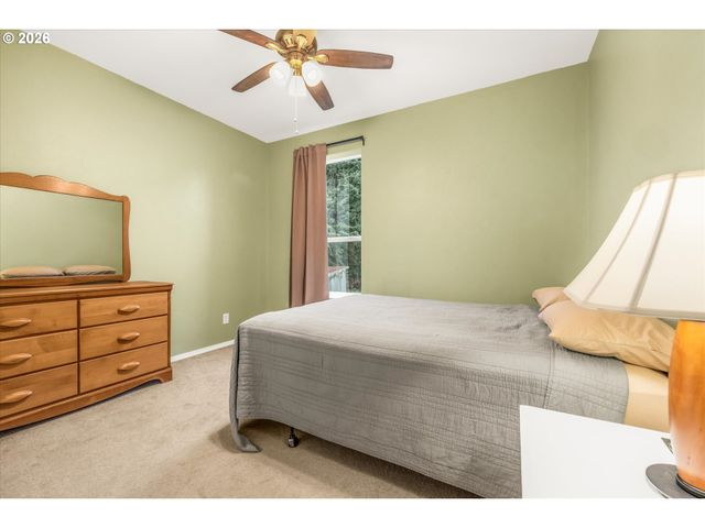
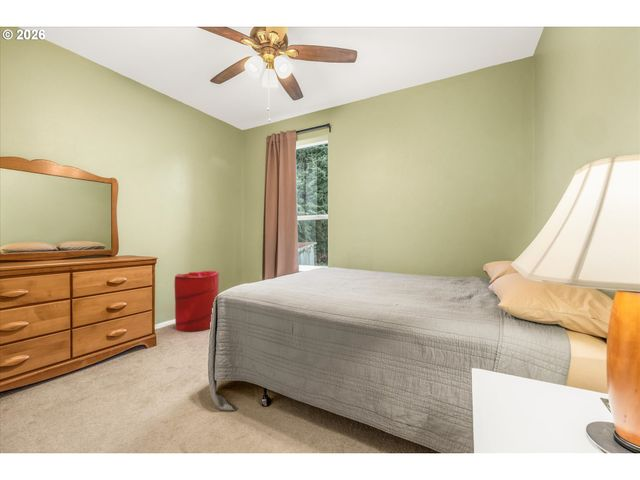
+ laundry hamper (197, 298)
